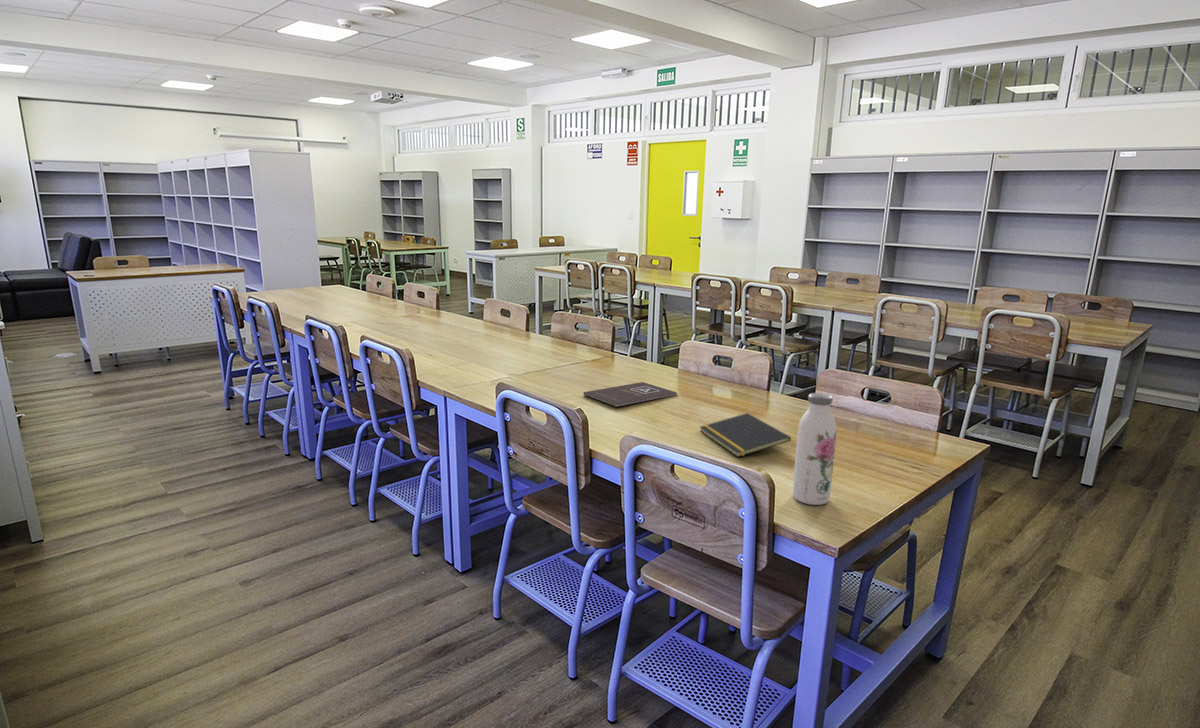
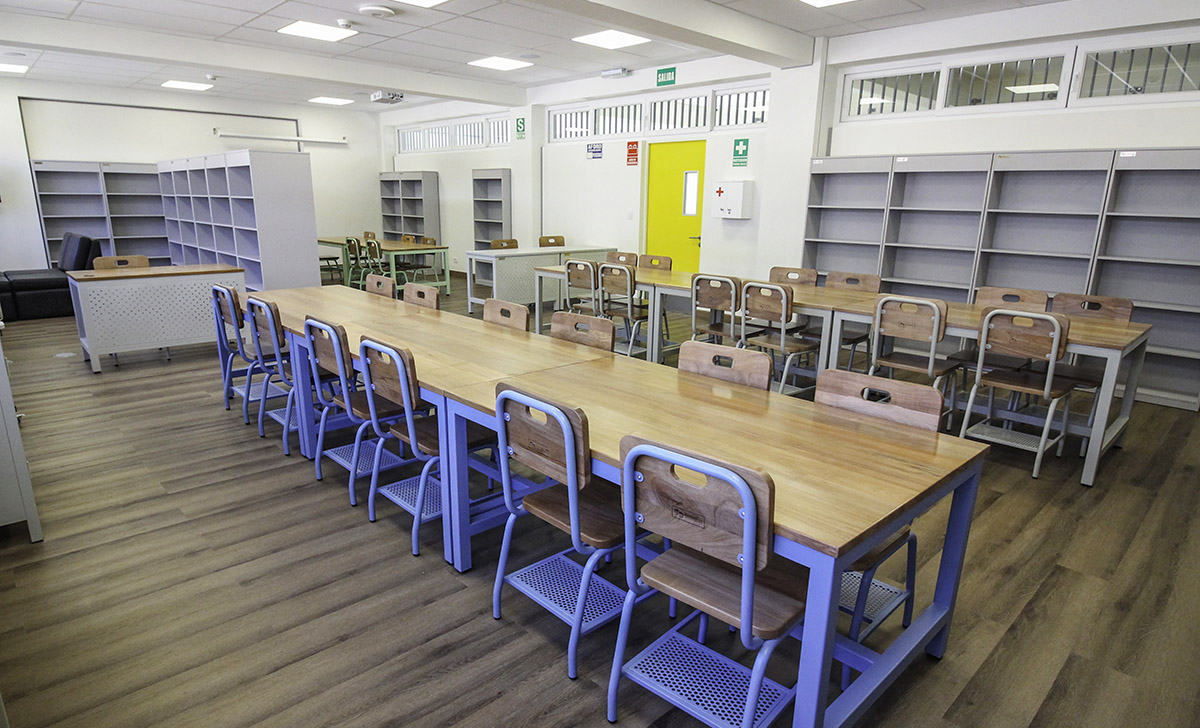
- water bottle (815, 447)
- notepad (743, 433)
- book (630, 393)
